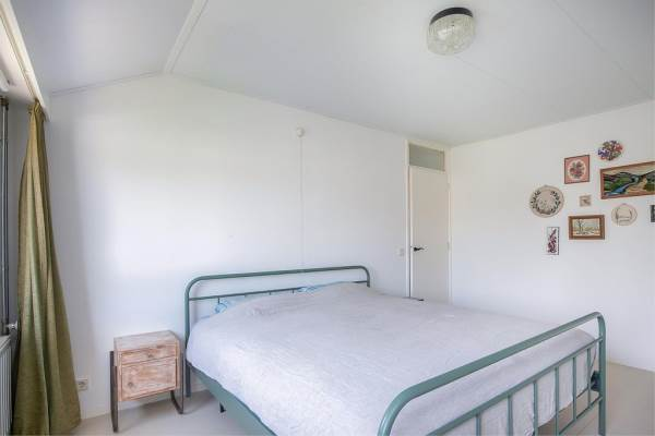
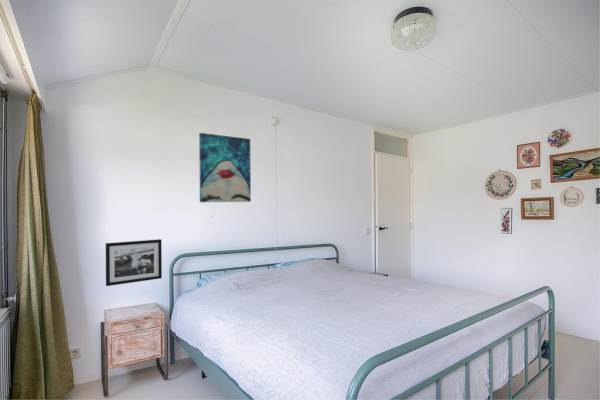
+ picture frame (134, 261)
+ wall art (226, 169)
